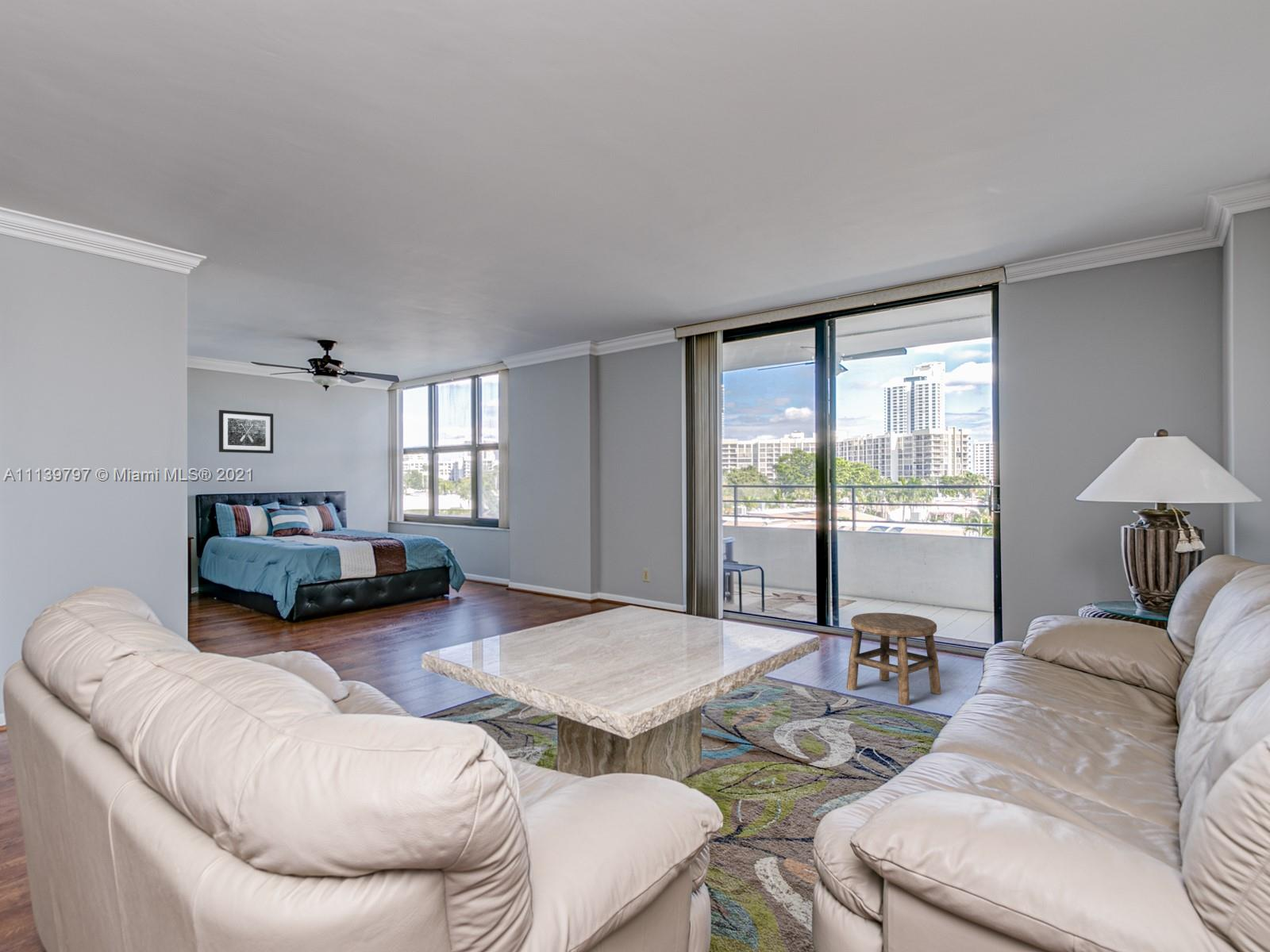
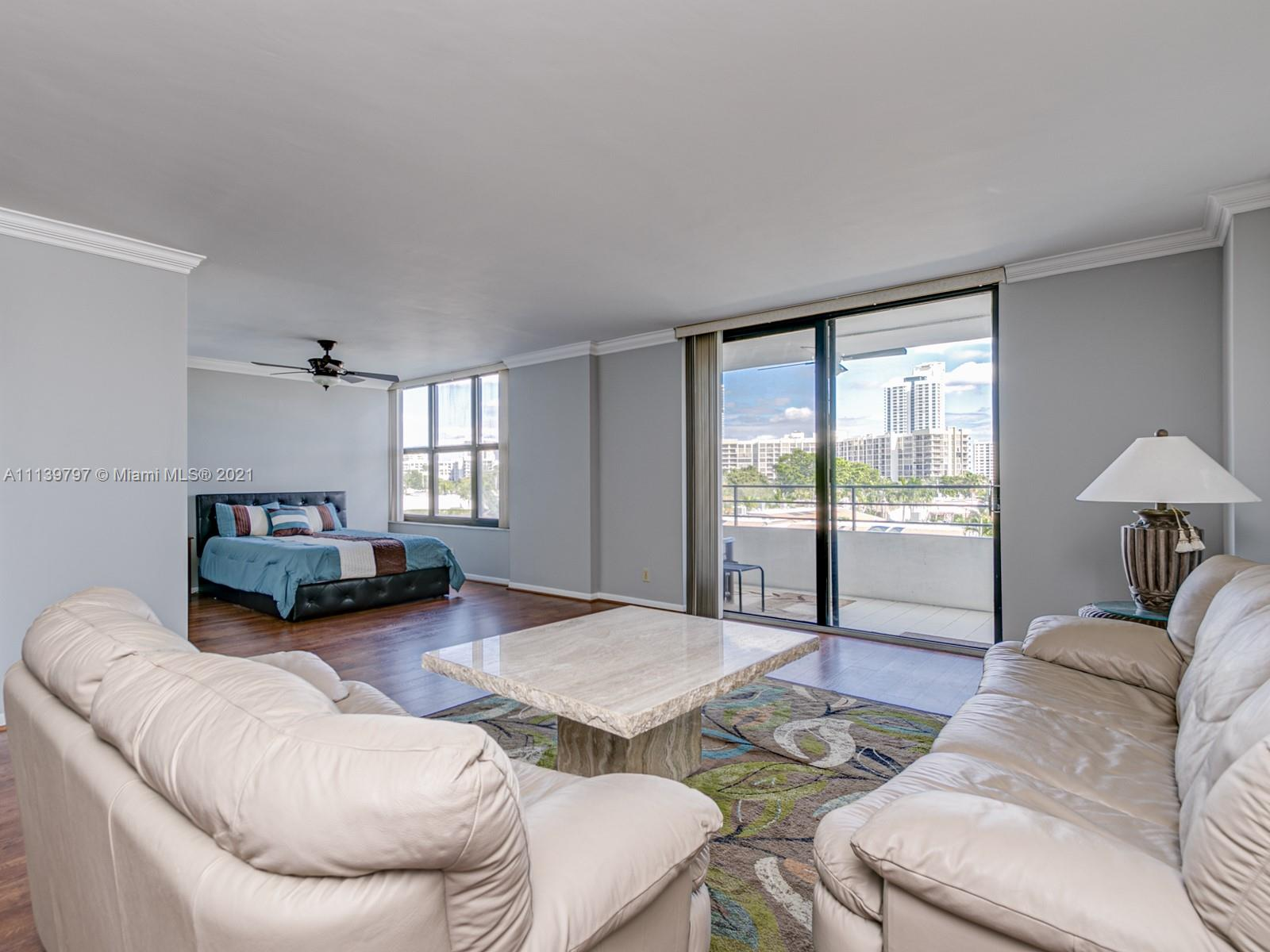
- stool (893, 655)
- wall art (247, 432)
